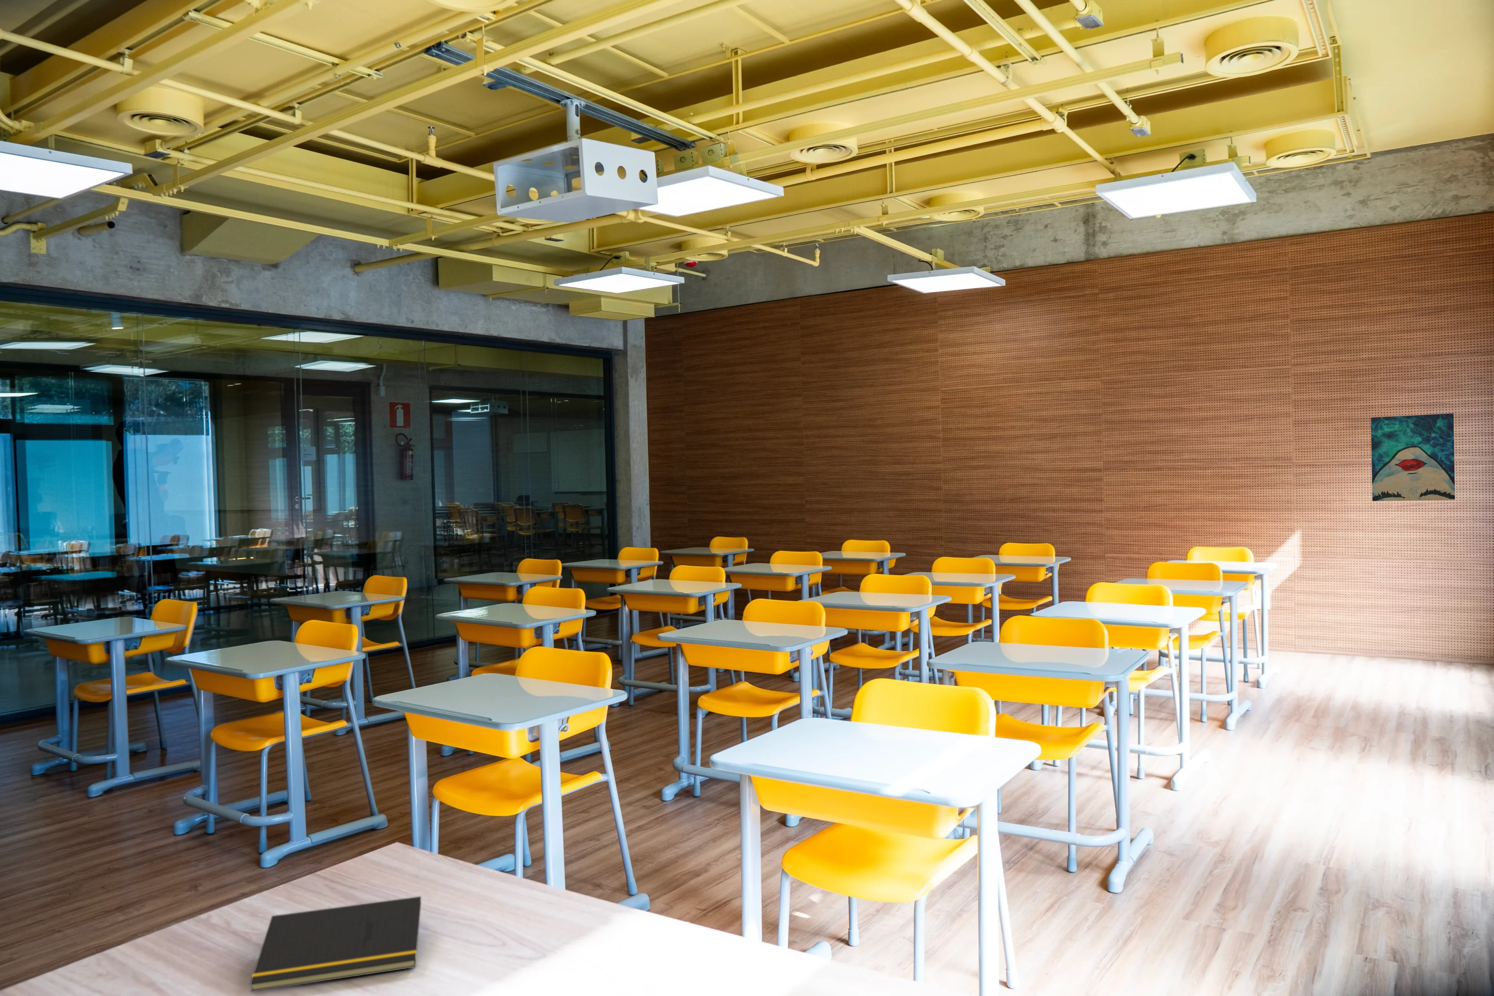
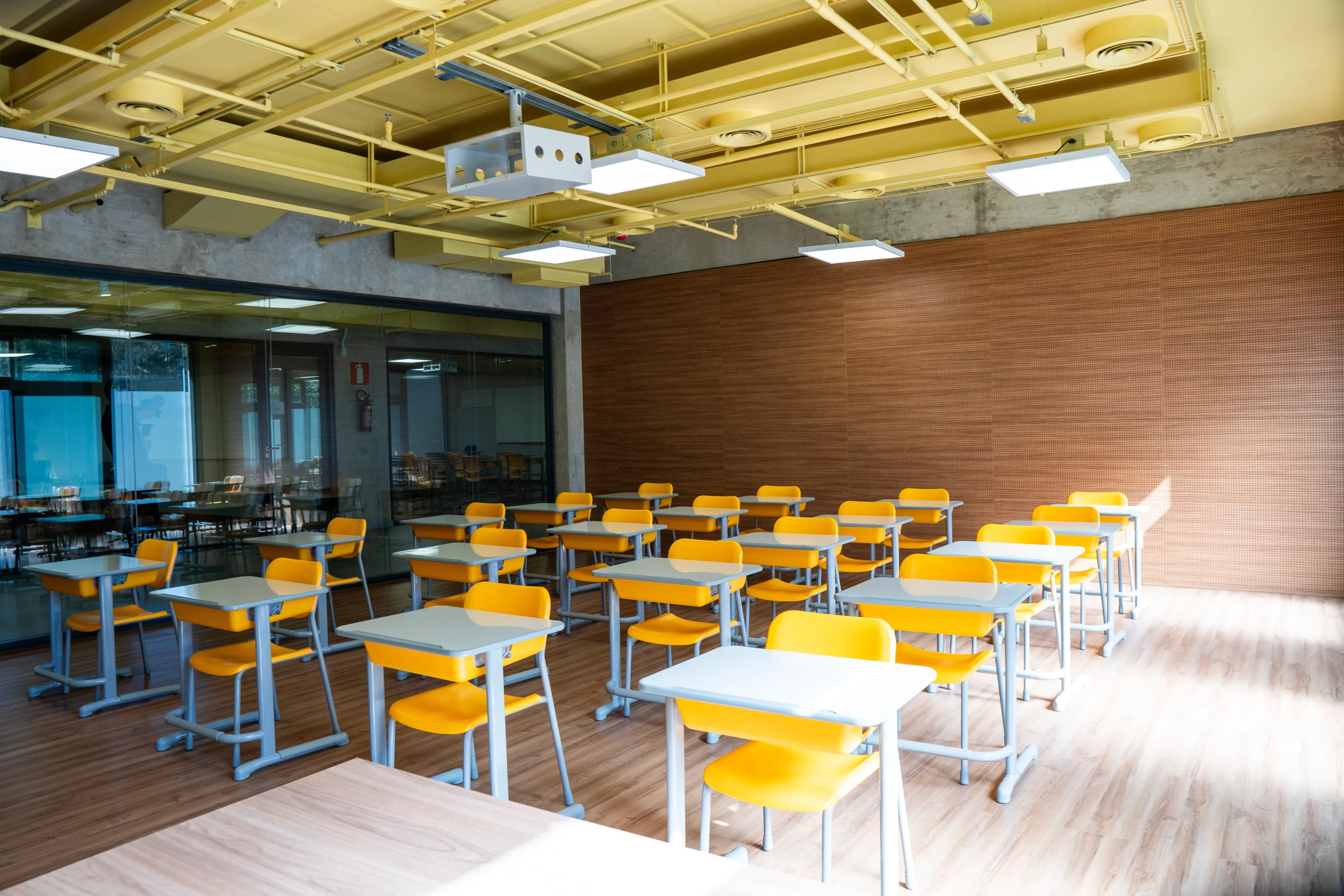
- wall art (1412, 458)
- notepad (341, 940)
